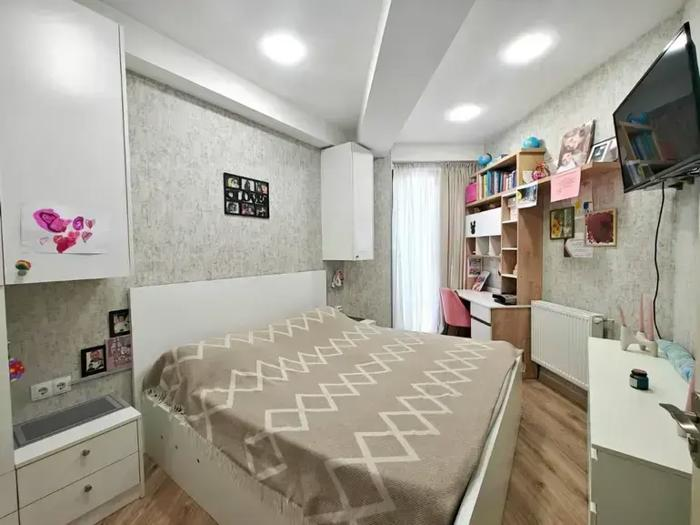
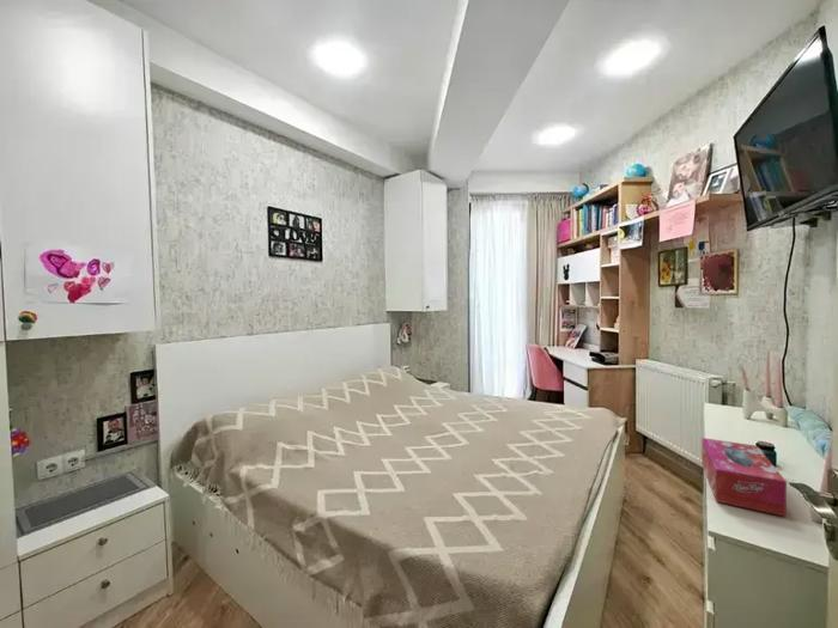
+ tissue box (737, 471)
